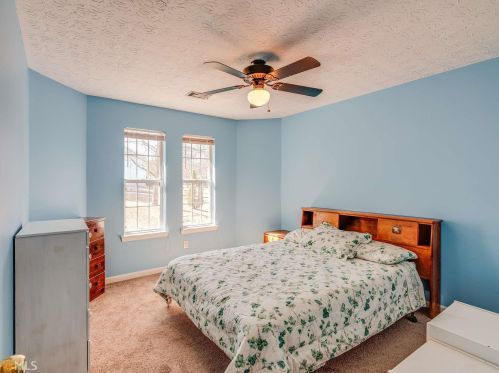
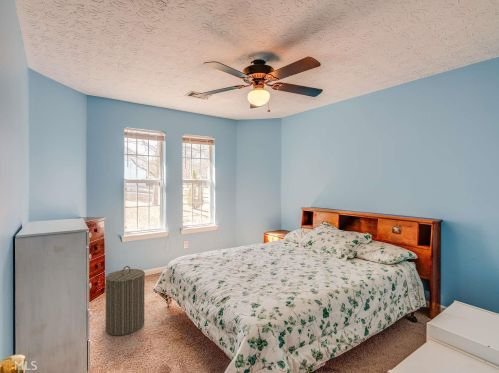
+ laundry hamper (125, 296)
